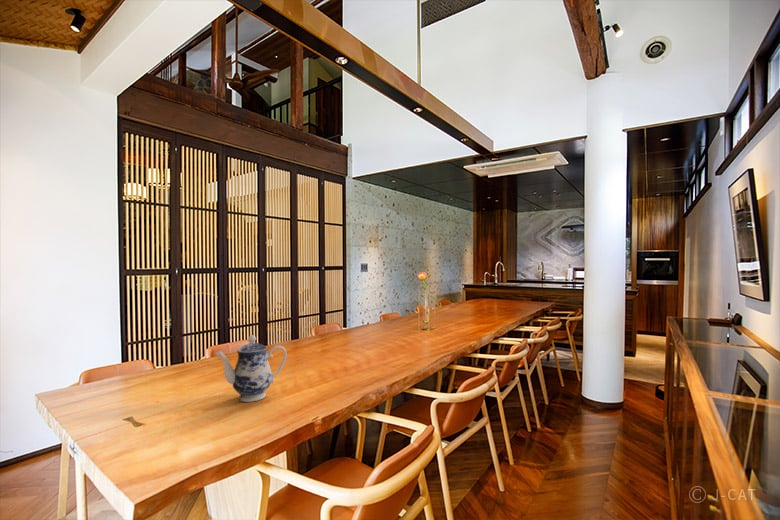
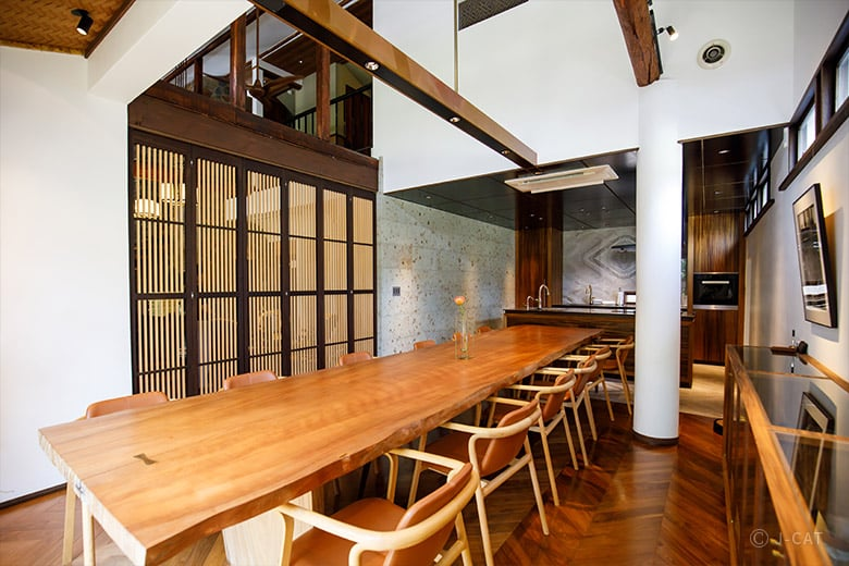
- teapot (252, 366)
